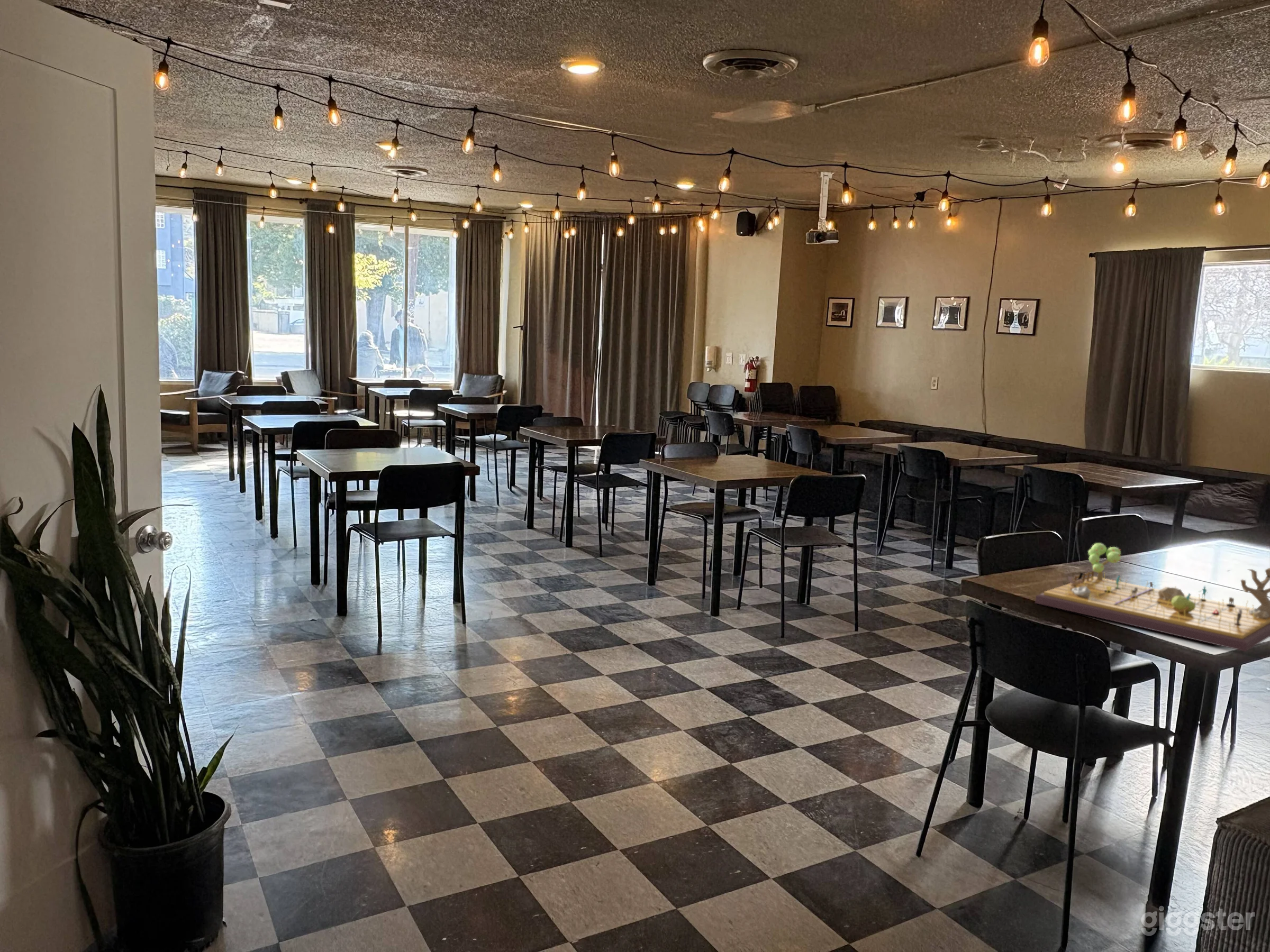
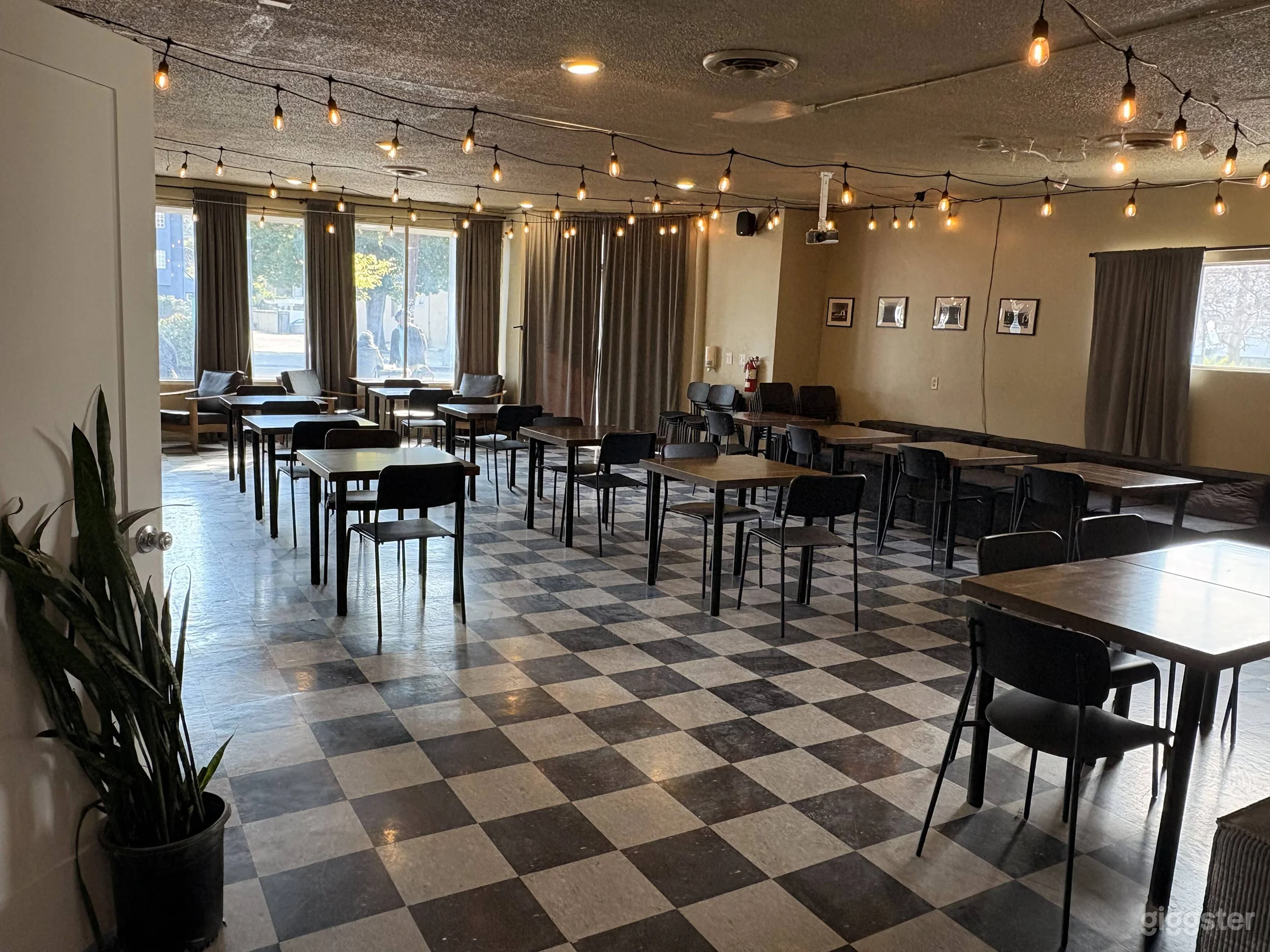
- gameboard (1165, 587)
